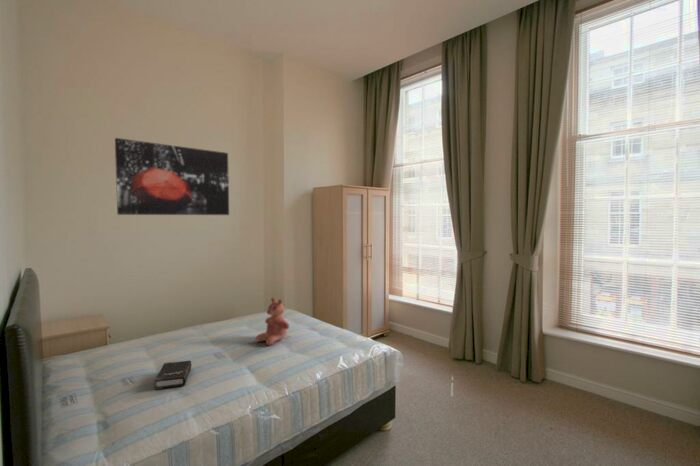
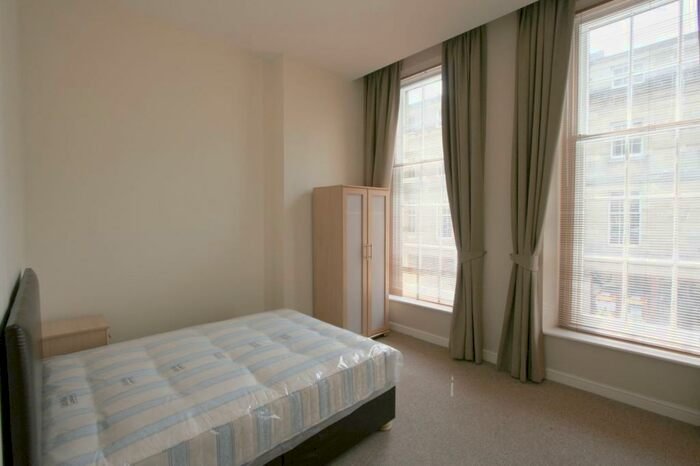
- hardback book (174, 373)
- teddy bear (272, 320)
- wall art (178, 180)
